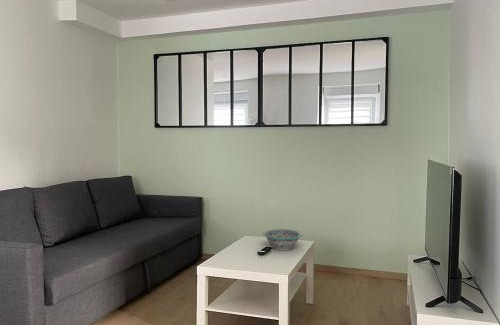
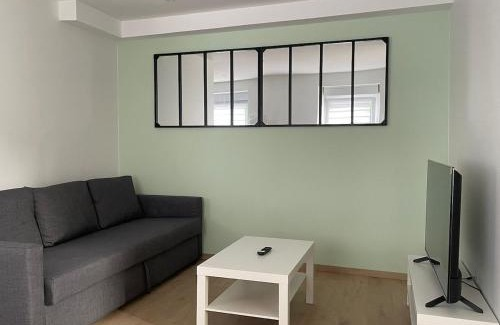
- decorative bowl (282, 240)
